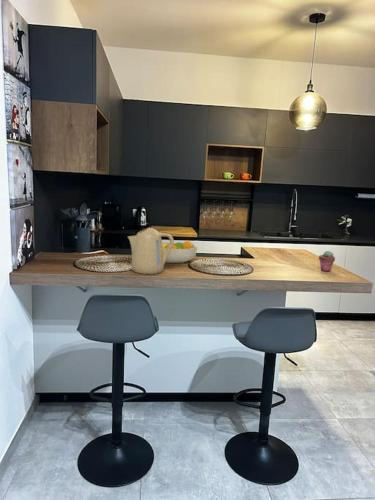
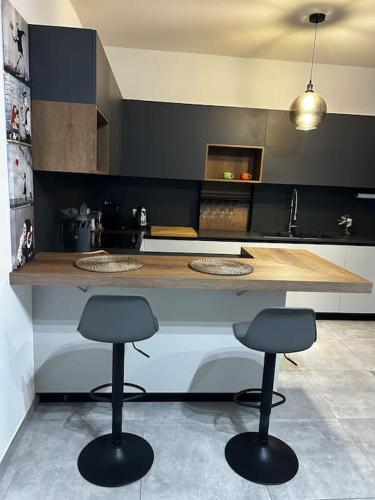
- fruit bowl (171, 249)
- potted succulent (326, 260)
- kettle (150, 249)
